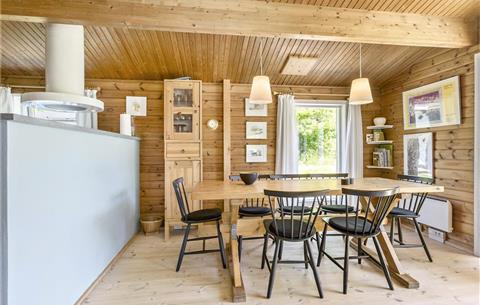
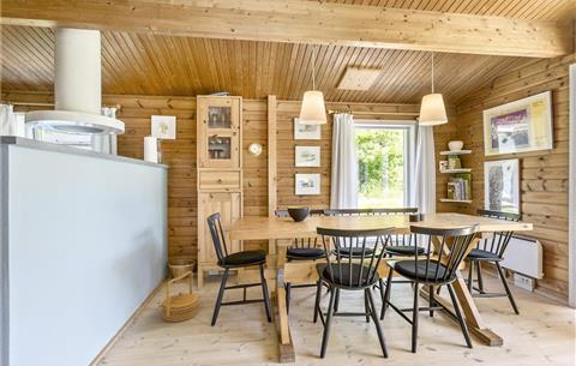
+ basket (180, 294)
